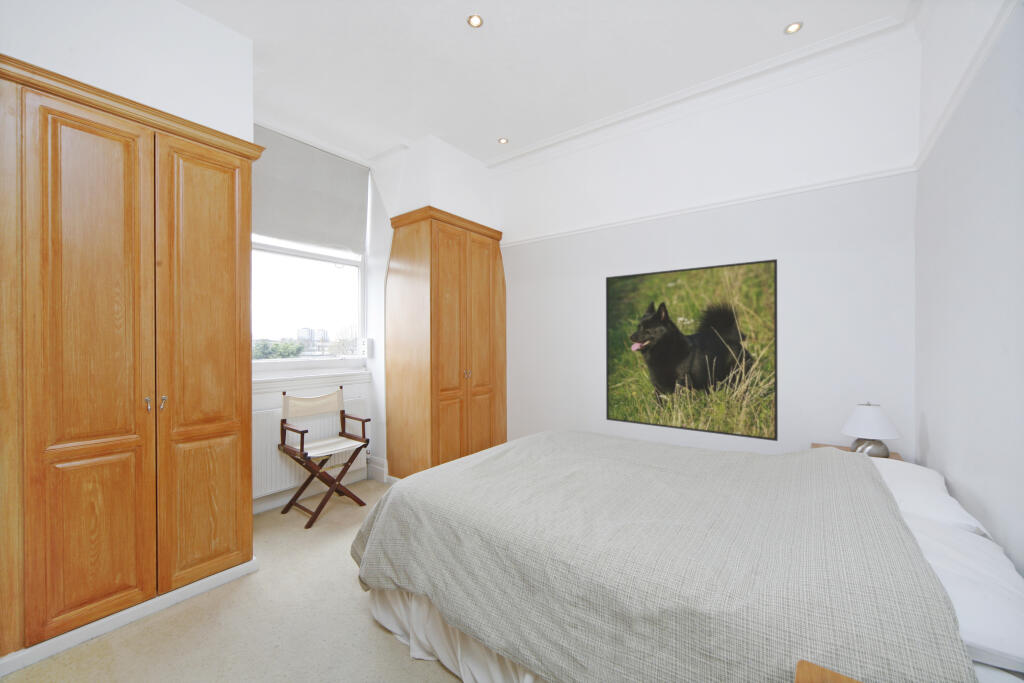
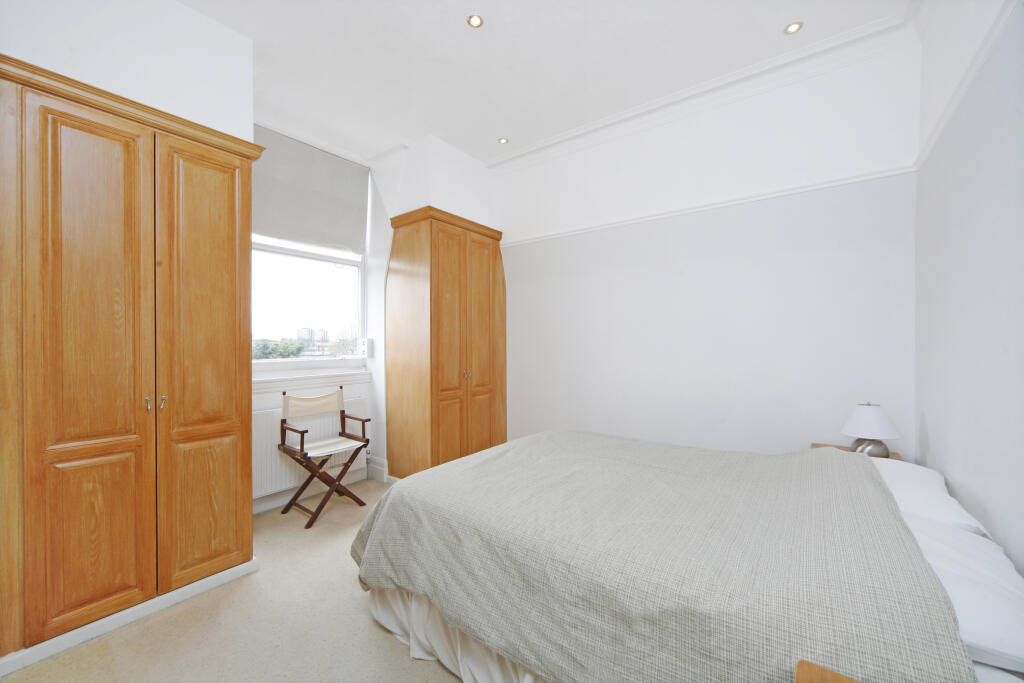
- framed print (681, 349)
